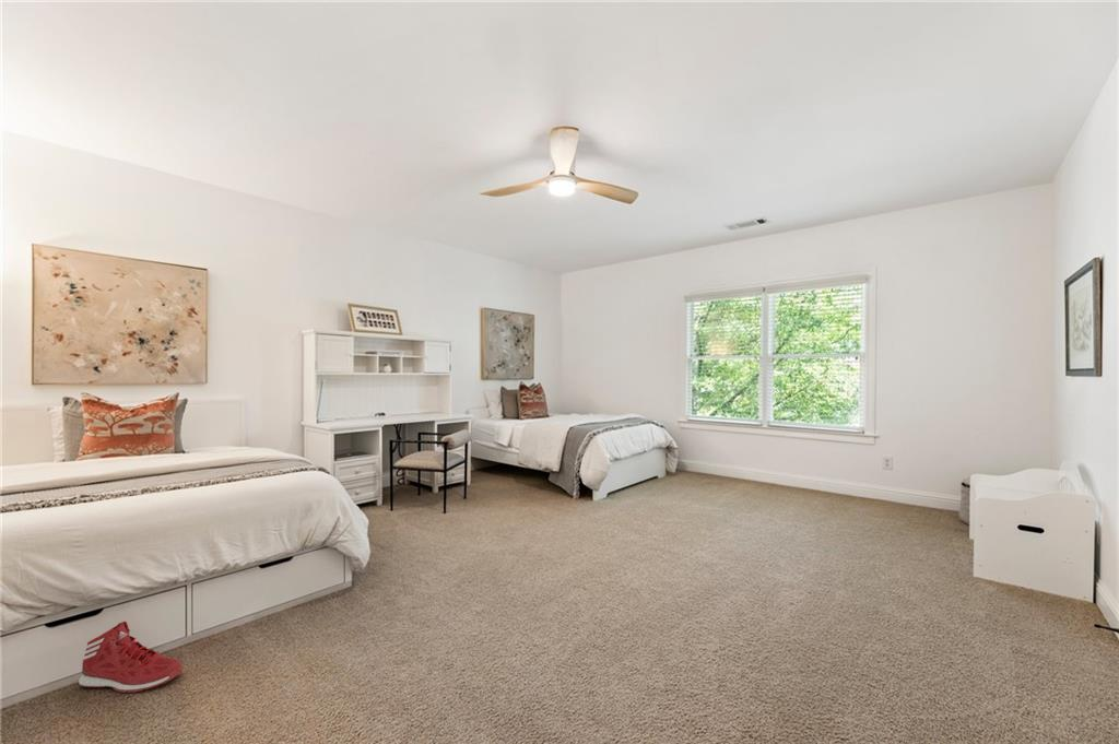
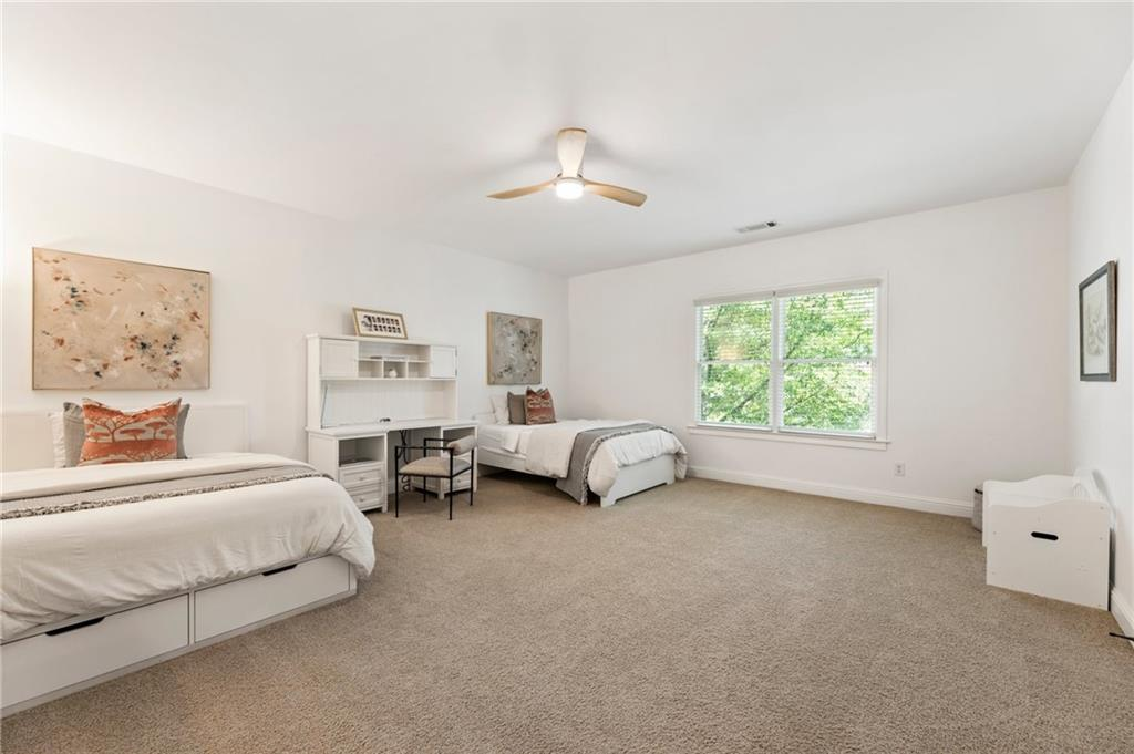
- sneaker (131, 653)
